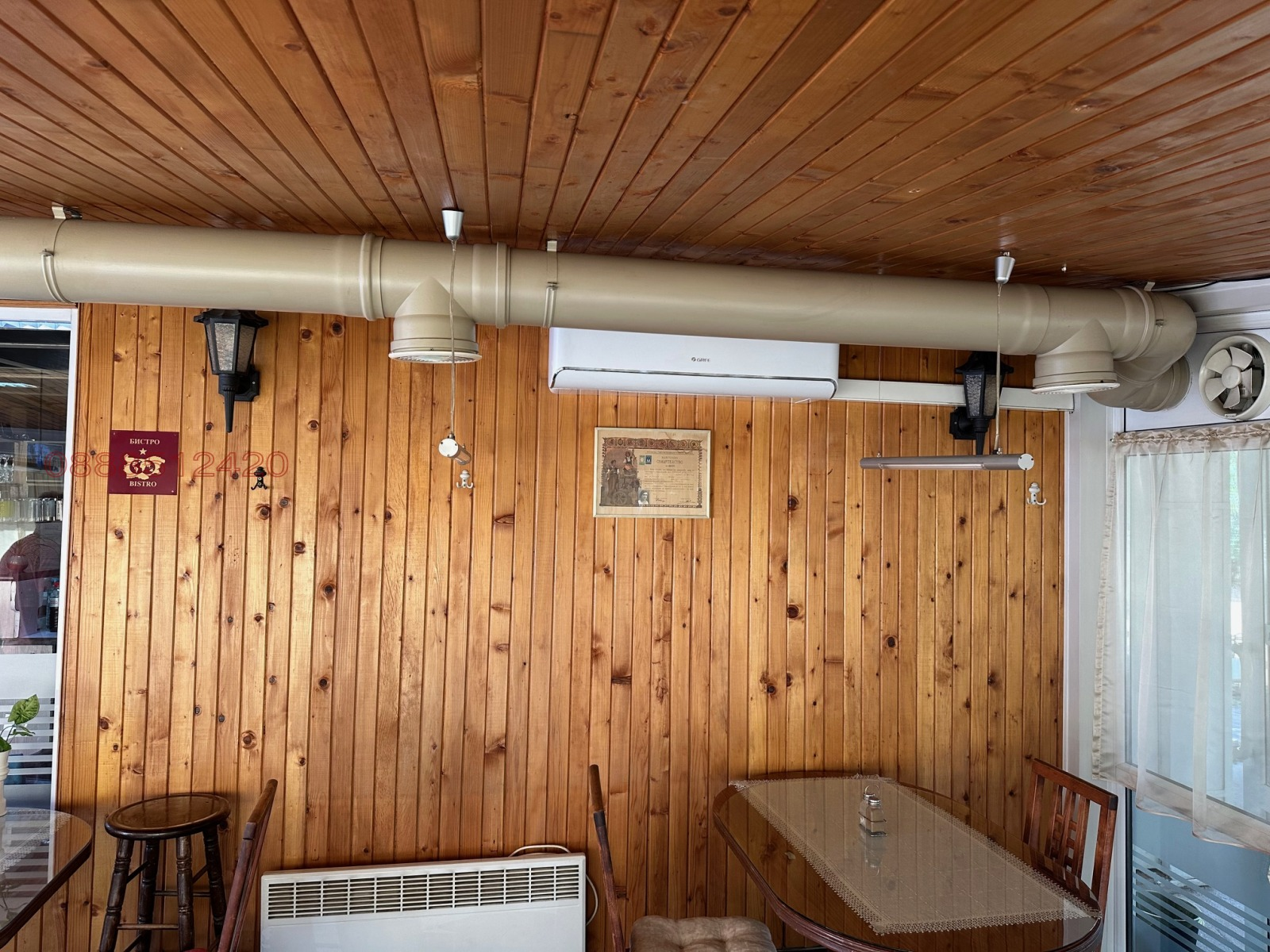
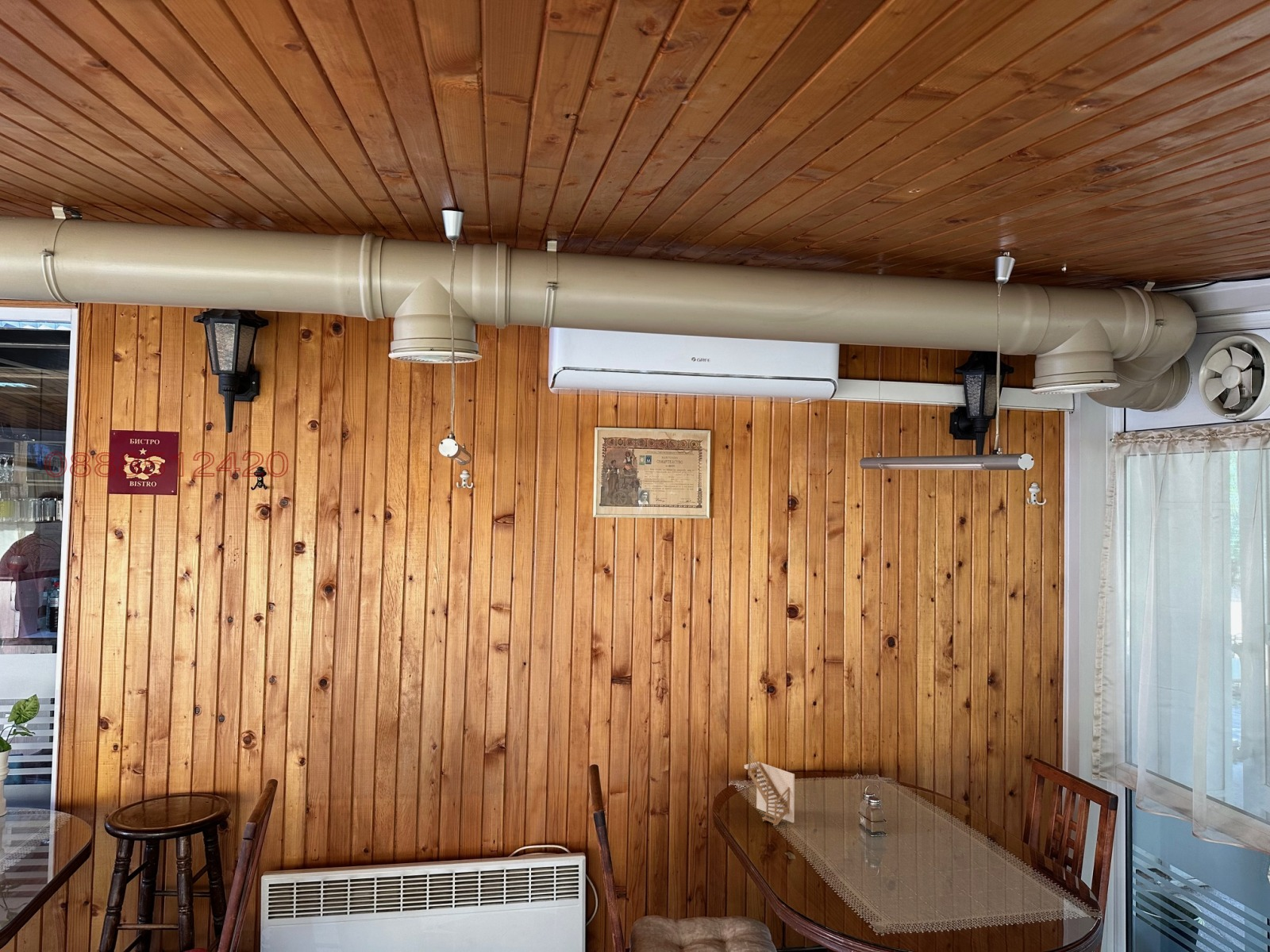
+ napkin holder (768, 785)
